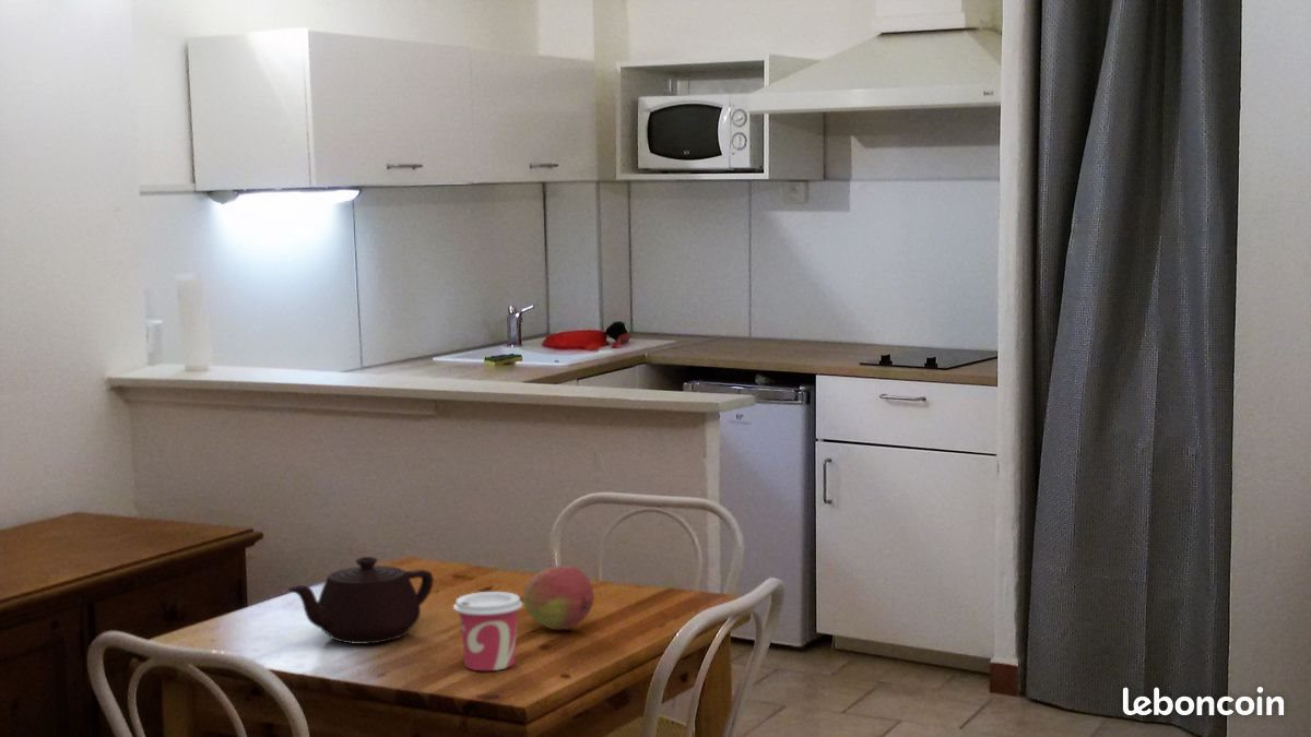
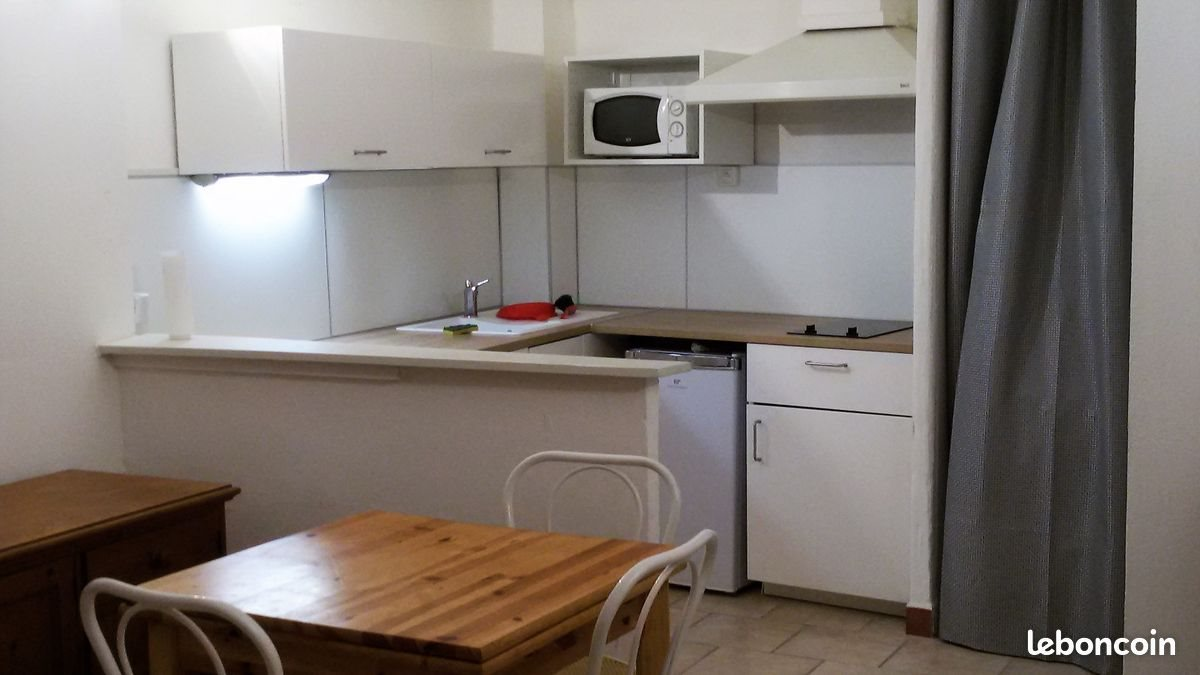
- cup (488, 631)
- fruit (557, 597)
- teapot (363, 597)
